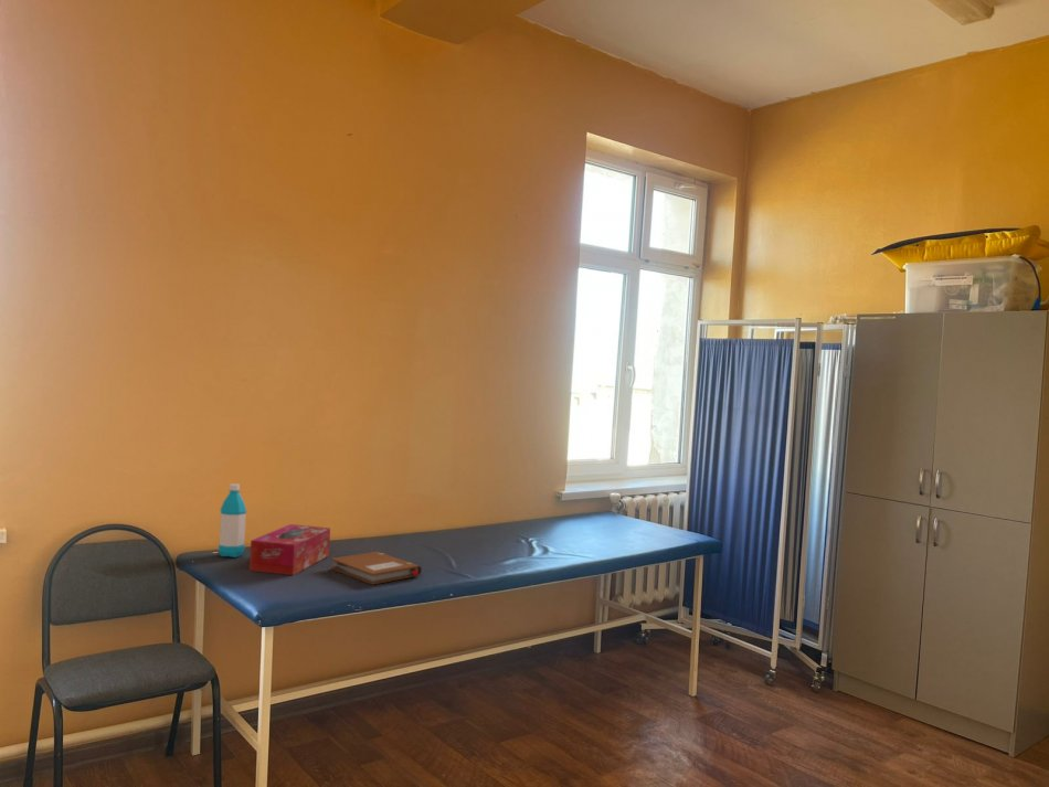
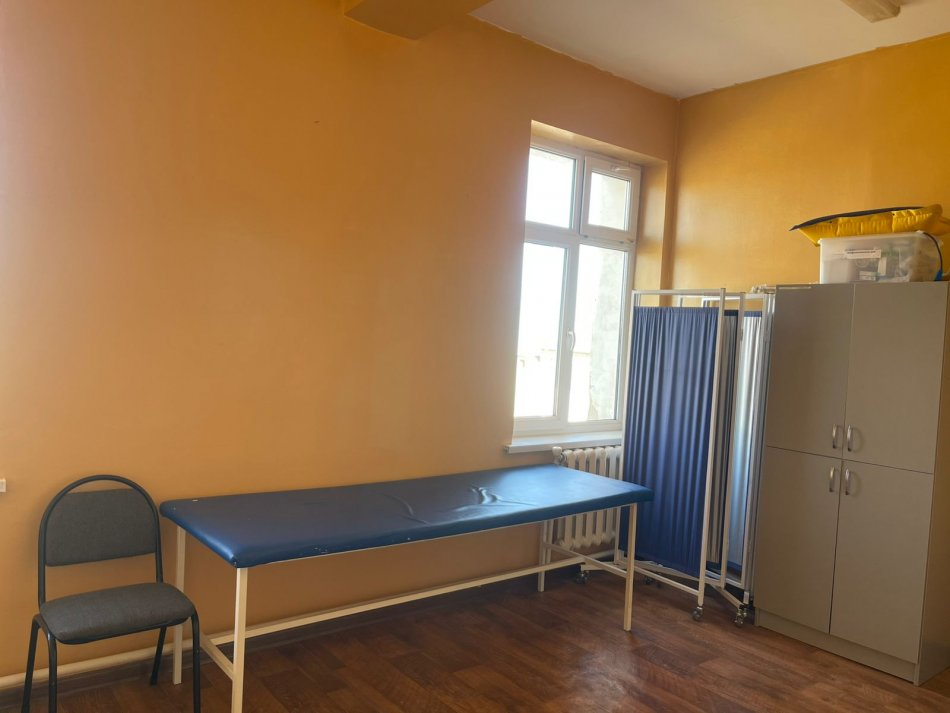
- tissue box (292, 547)
- notebook (377, 566)
- water bottle (233, 520)
